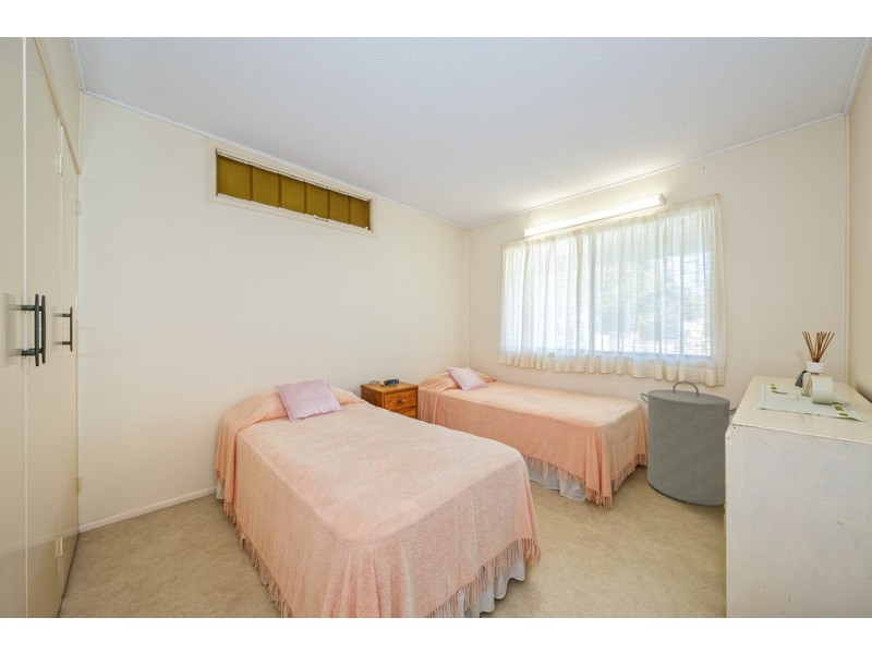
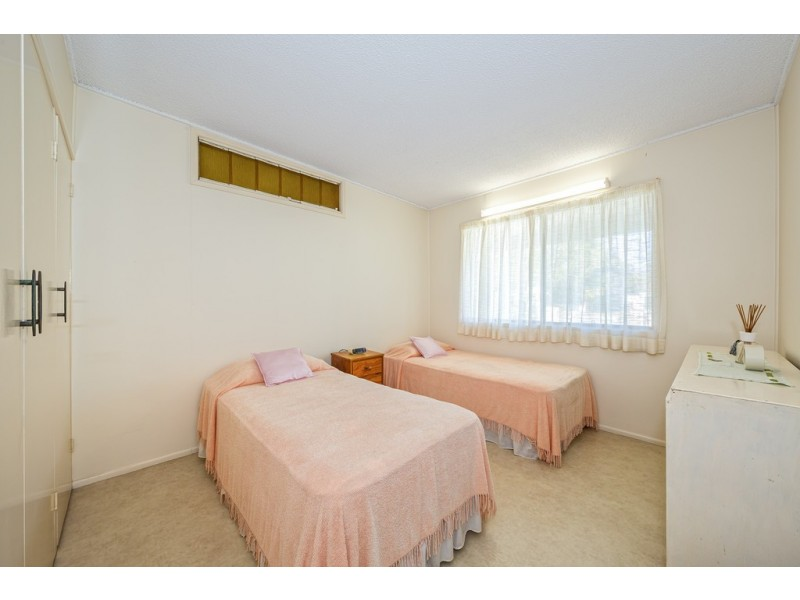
- laundry hamper (686, 435)
